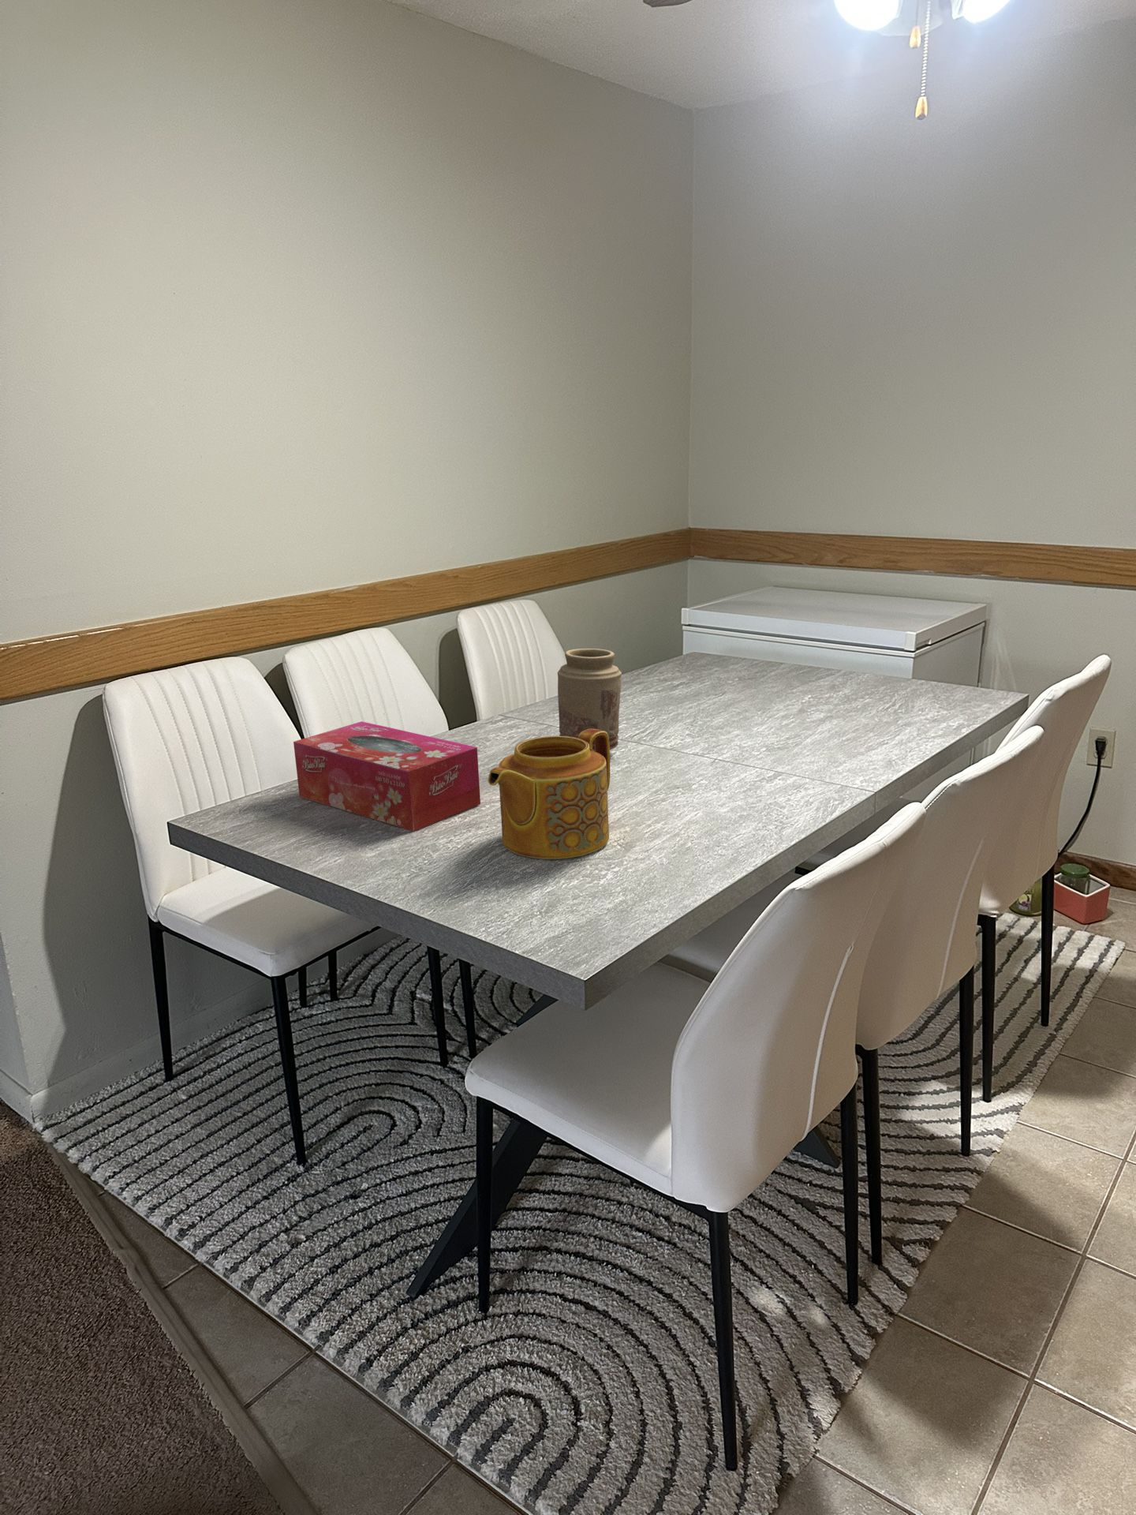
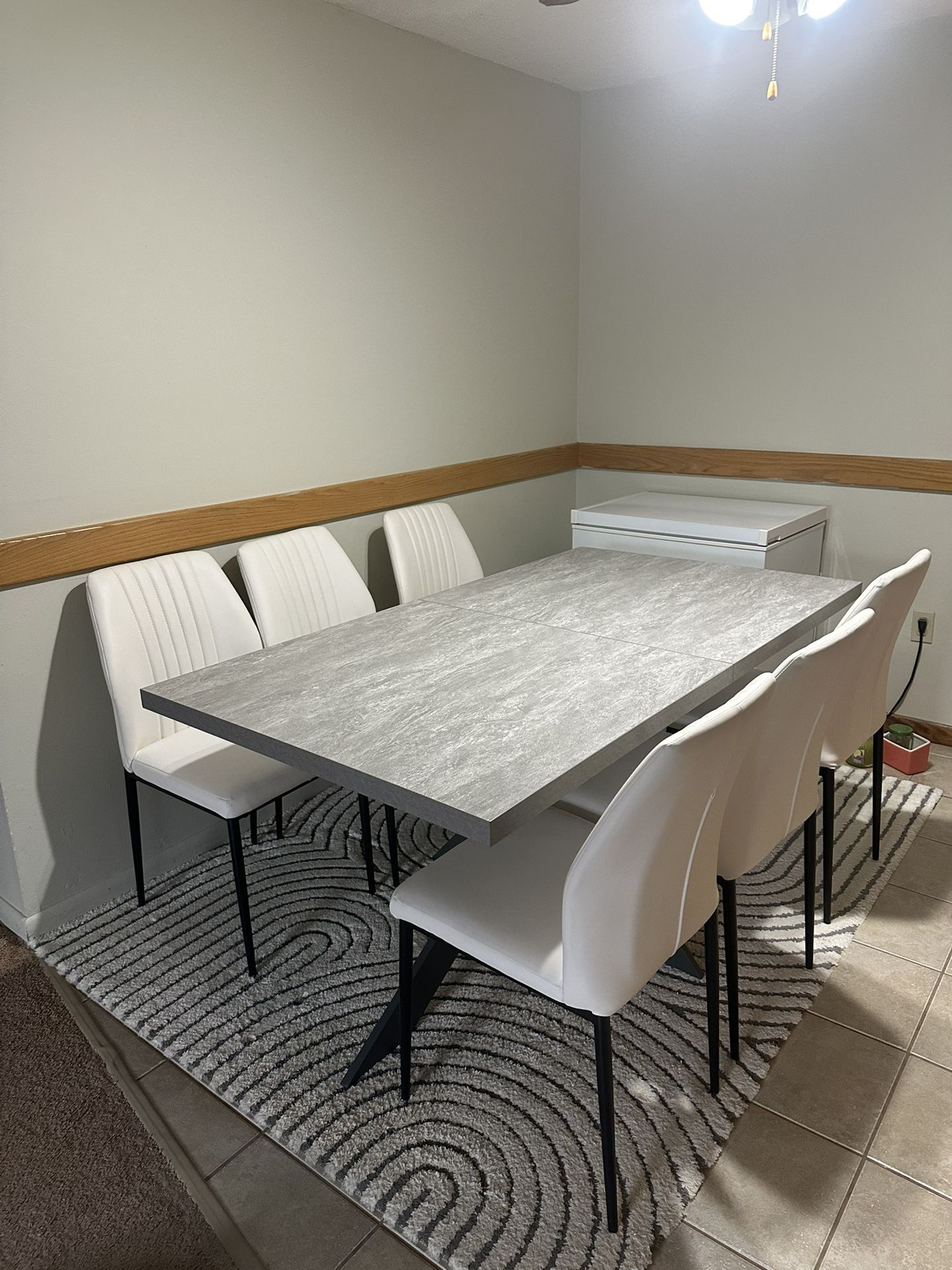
- teapot (551, 793)
- vase (589, 703)
- tissue box (385, 773)
